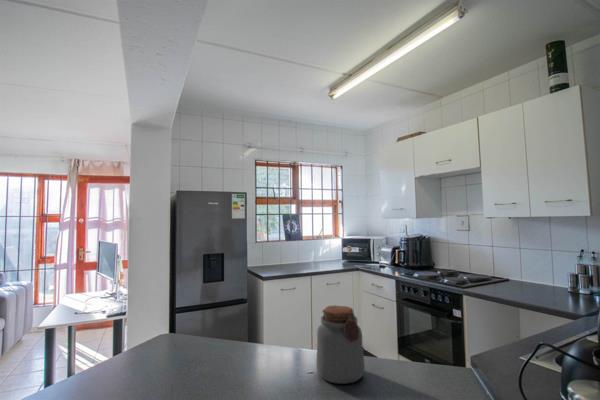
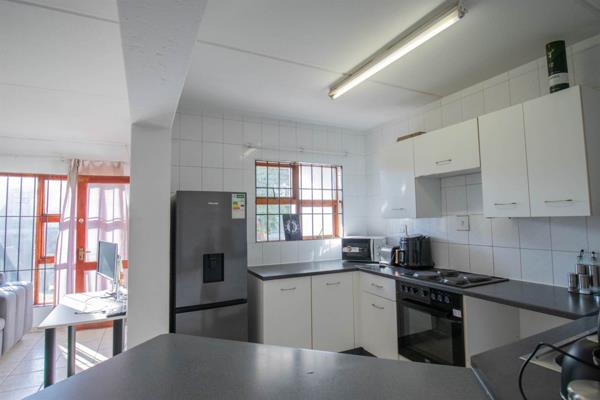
- jar (339, 340)
